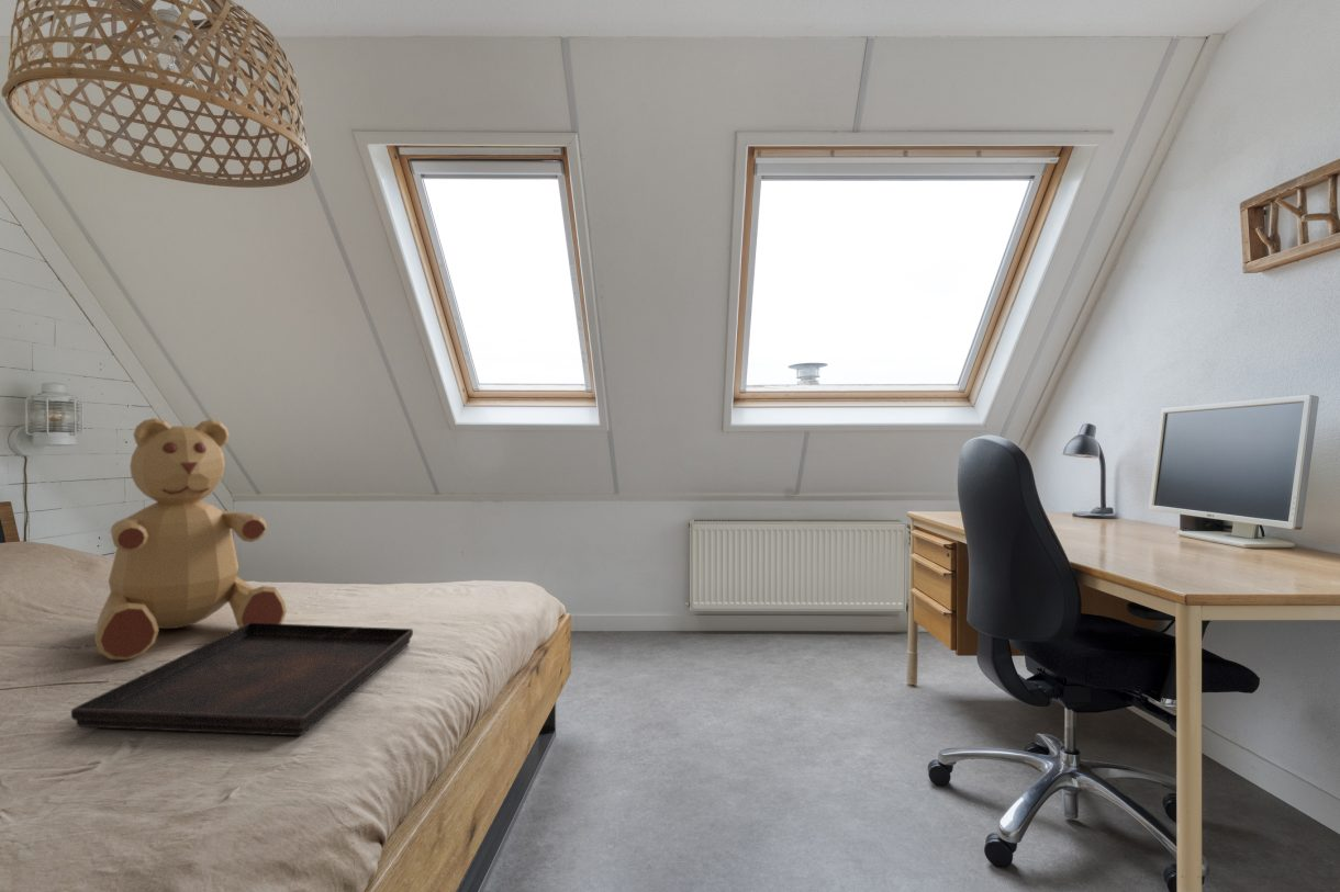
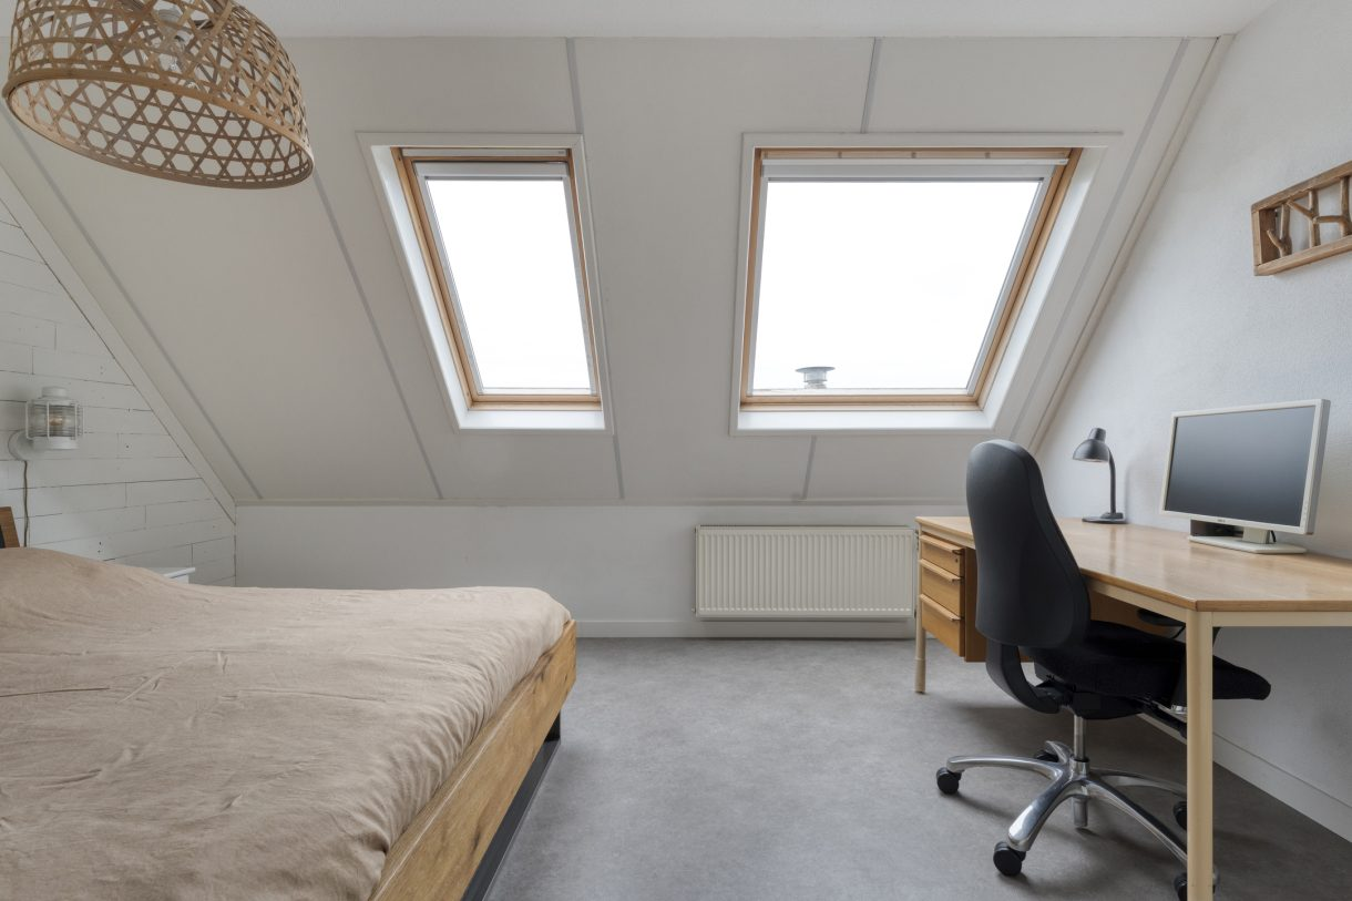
- serving tray (271, 669)
- teddy bear (181, 526)
